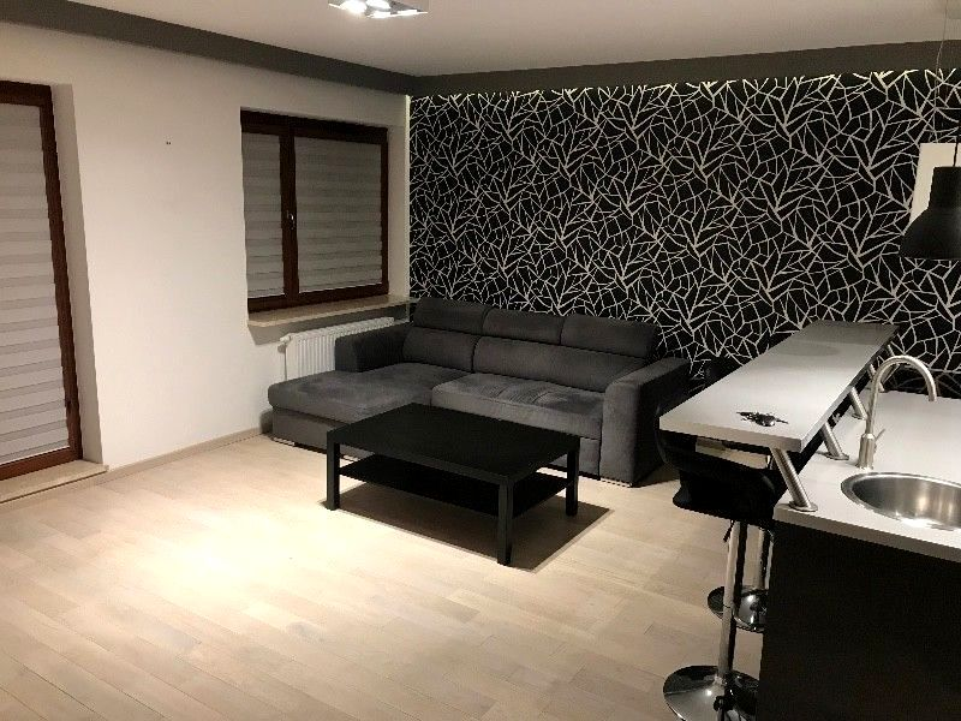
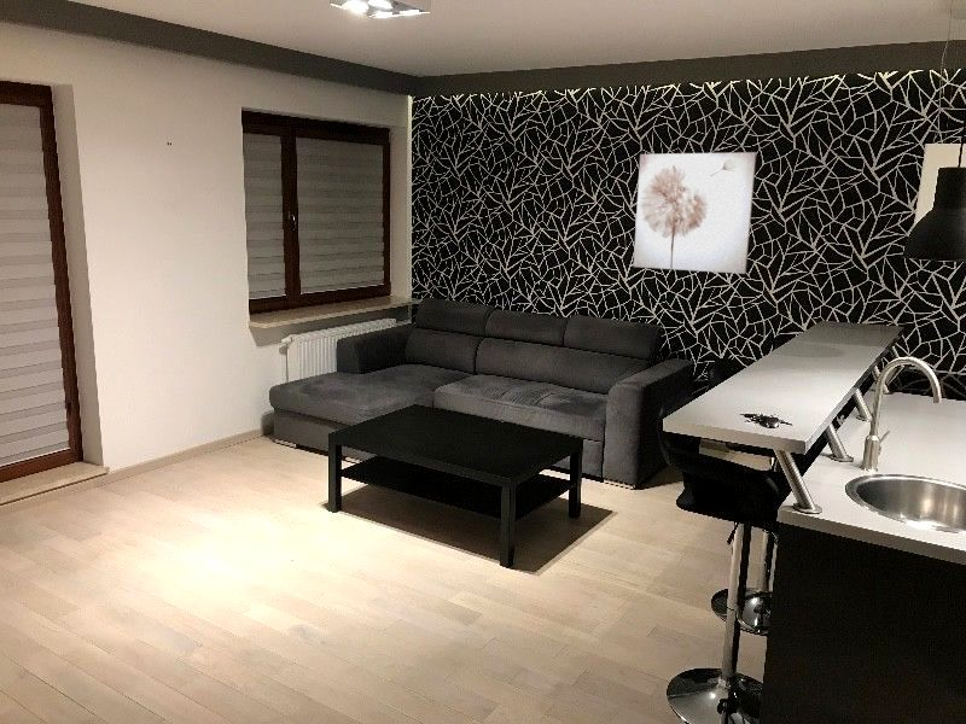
+ wall art (691, 212)
